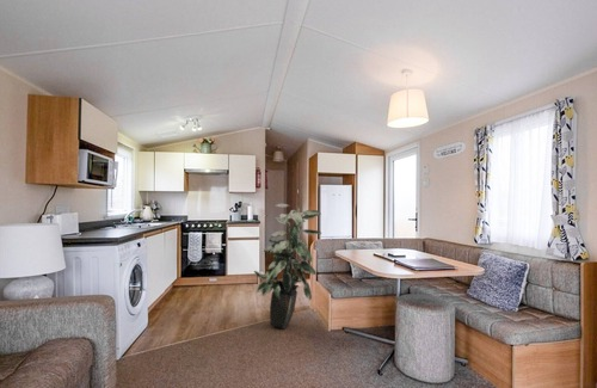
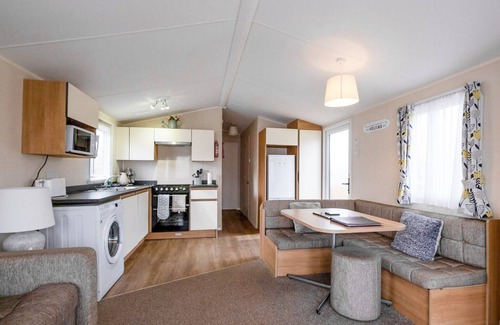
- indoor plant (288, 264)
